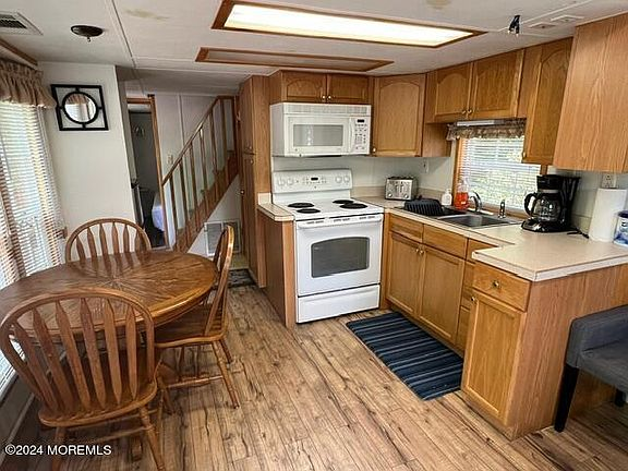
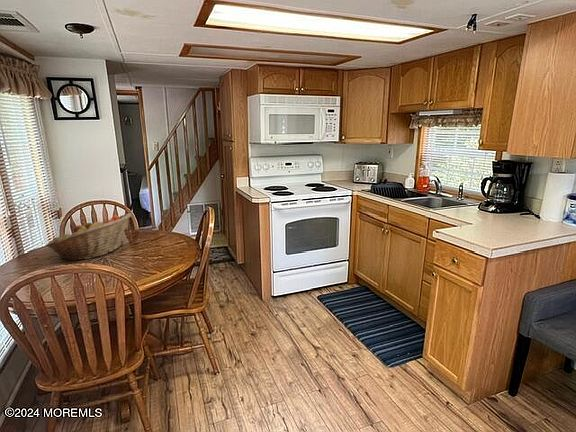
+ fruit basket (93, 234)
